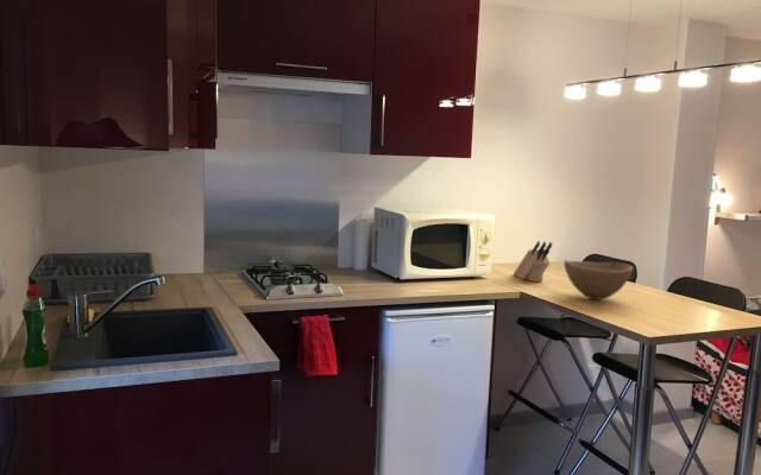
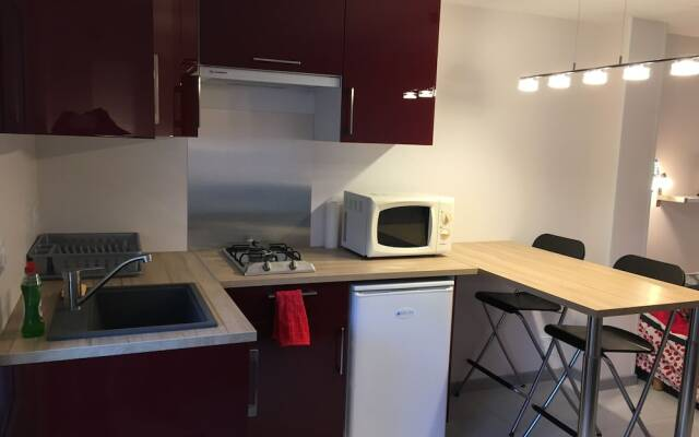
- bowl (596, 281)
- knife block (533, 259)
